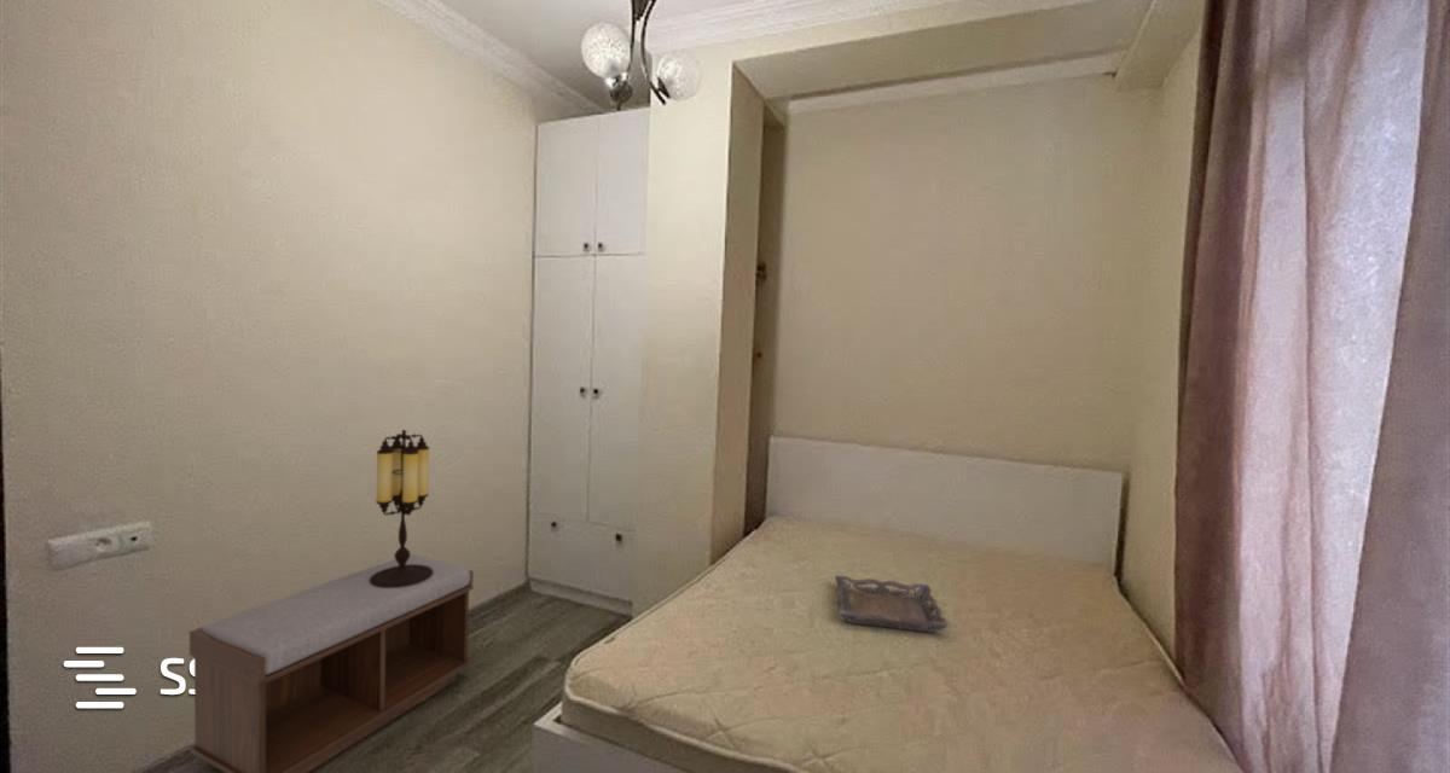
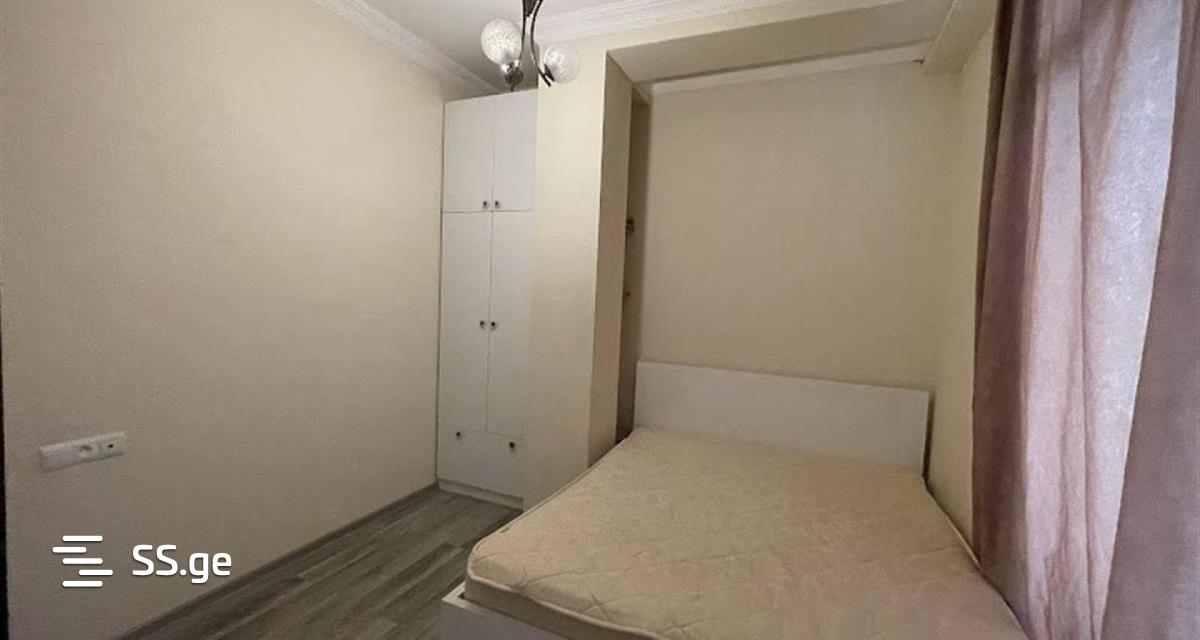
- table lamp (402, 502)
- tray (886, 604)
- bench (350, 653)
